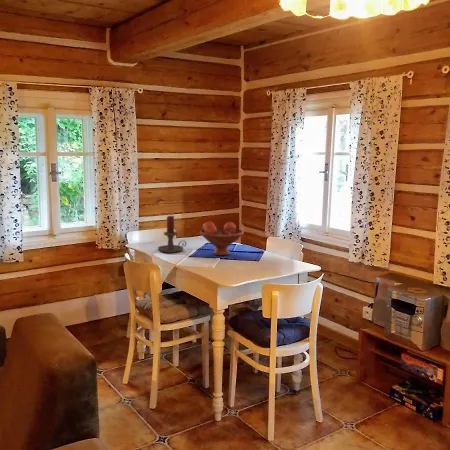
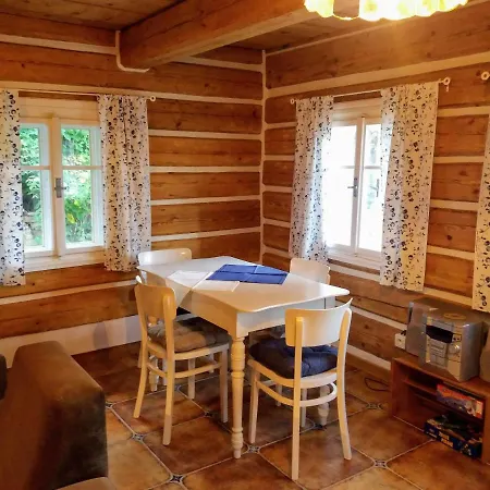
- candle holder (173, 232)
- fruit bowl (221, 238)
